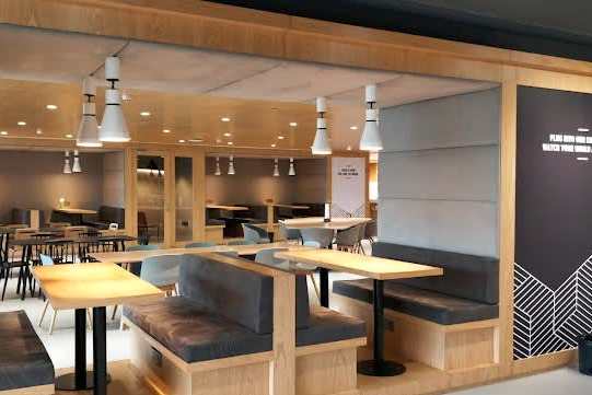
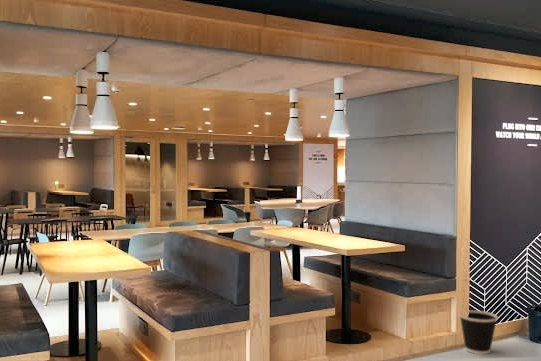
+ wastebasket (477, 332)
